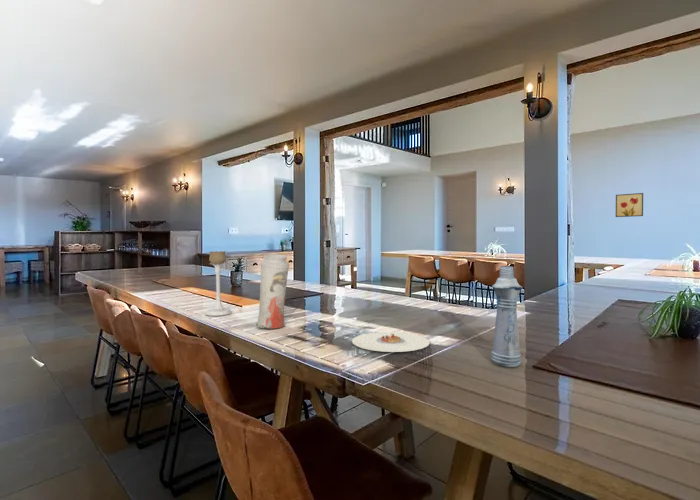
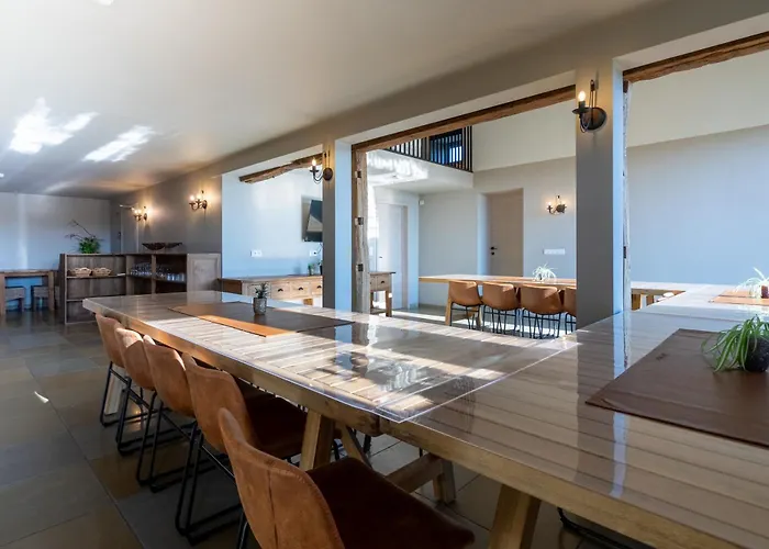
- wall art (629, 205)
- candle holder (218, 282)
- bottle (506, 315)
- plate (390, 337)
- vase (273, 290)
